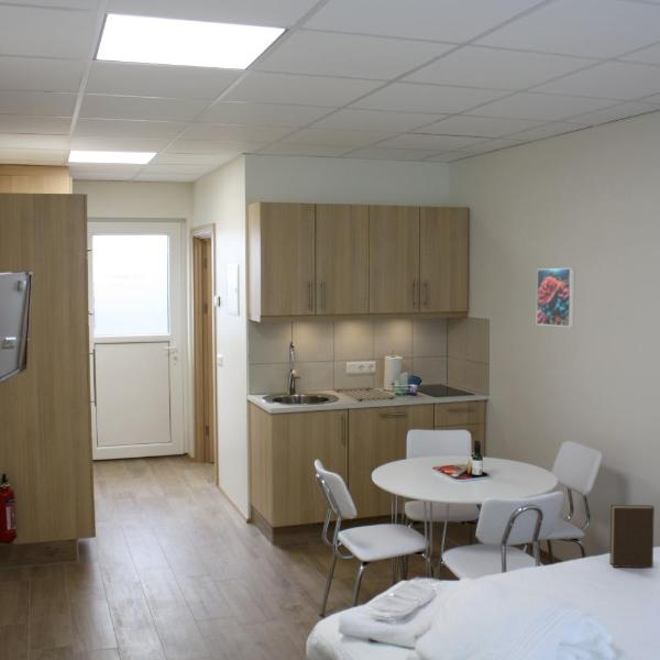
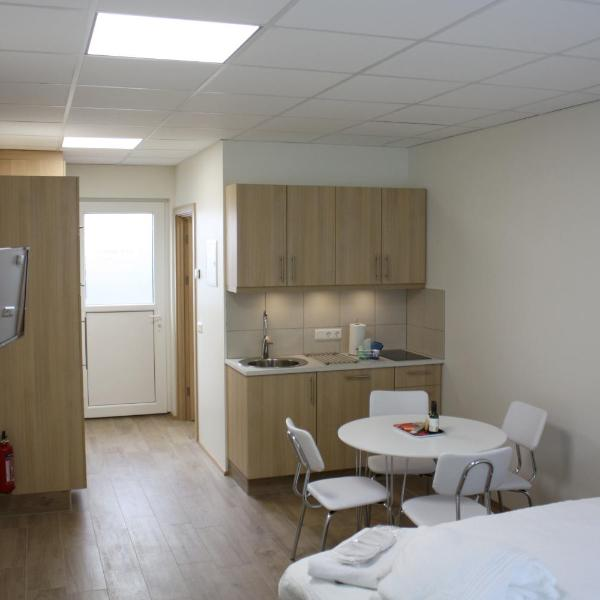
- book (631, 536)
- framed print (554, 297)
